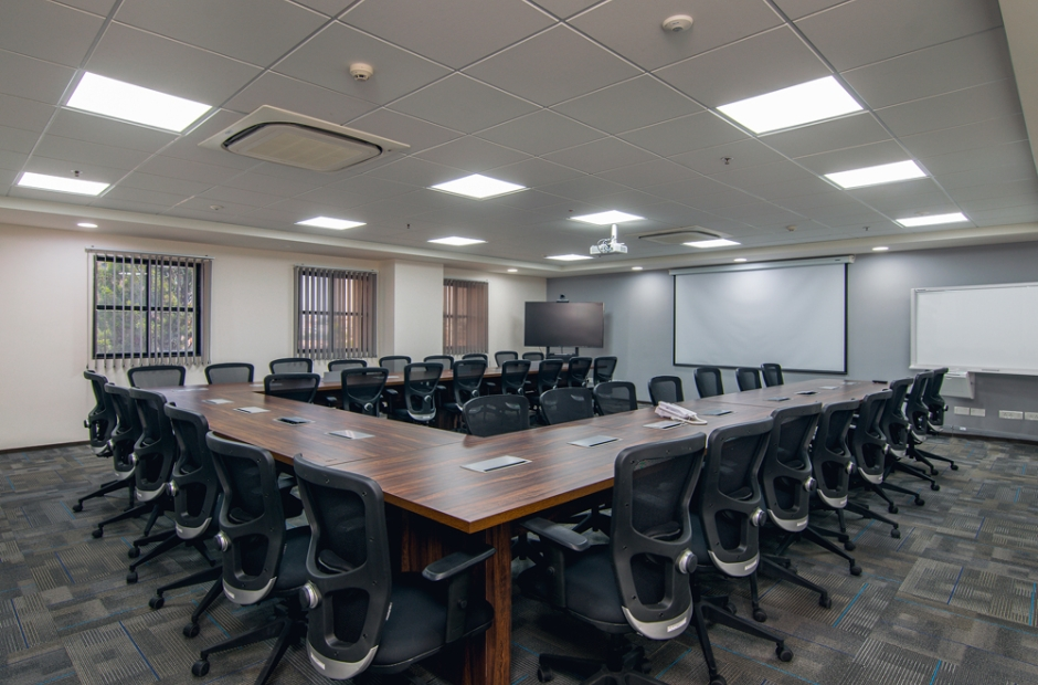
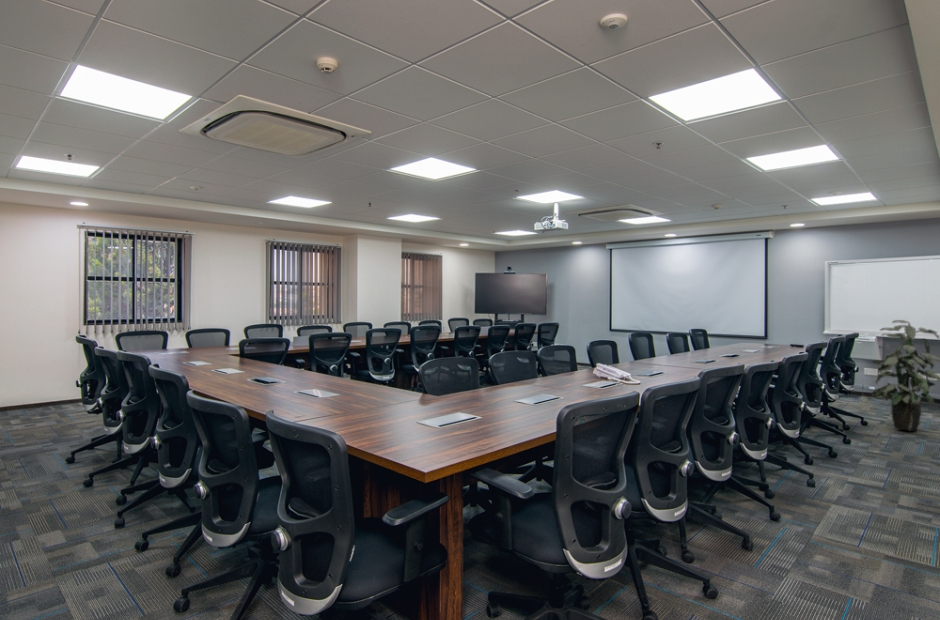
+ indoor plant (903, 374)
